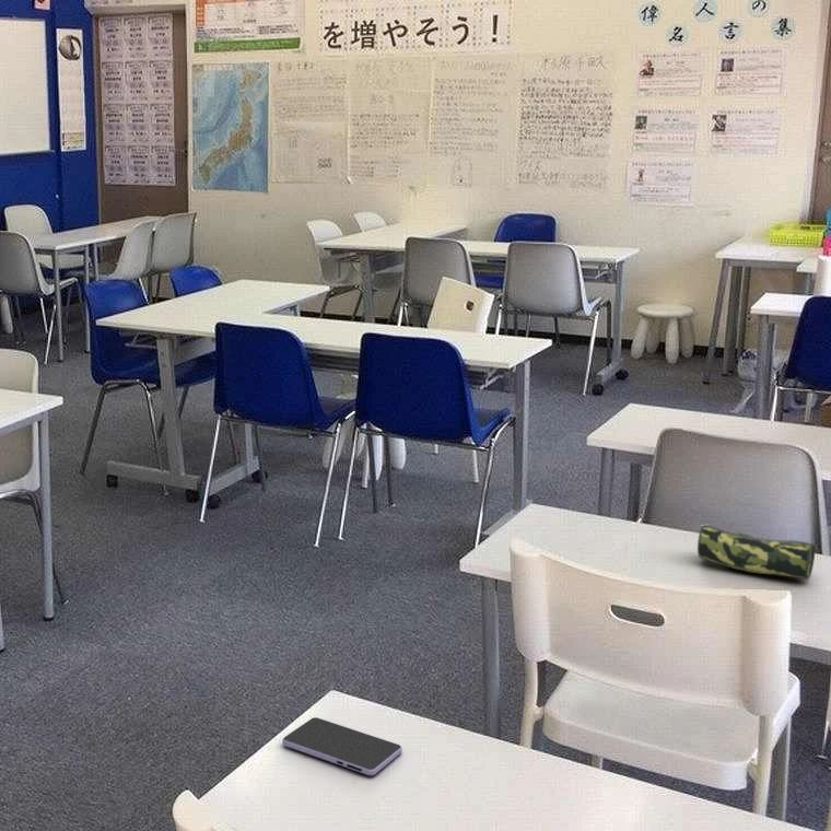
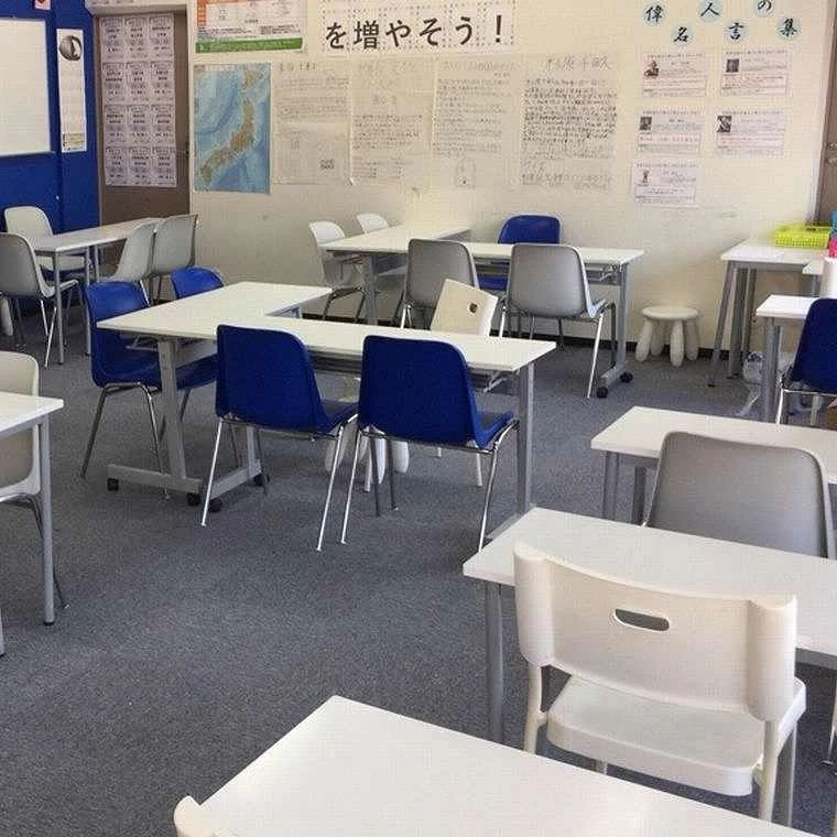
- smartphone (341, 745)
- pencil case (752, 551)
